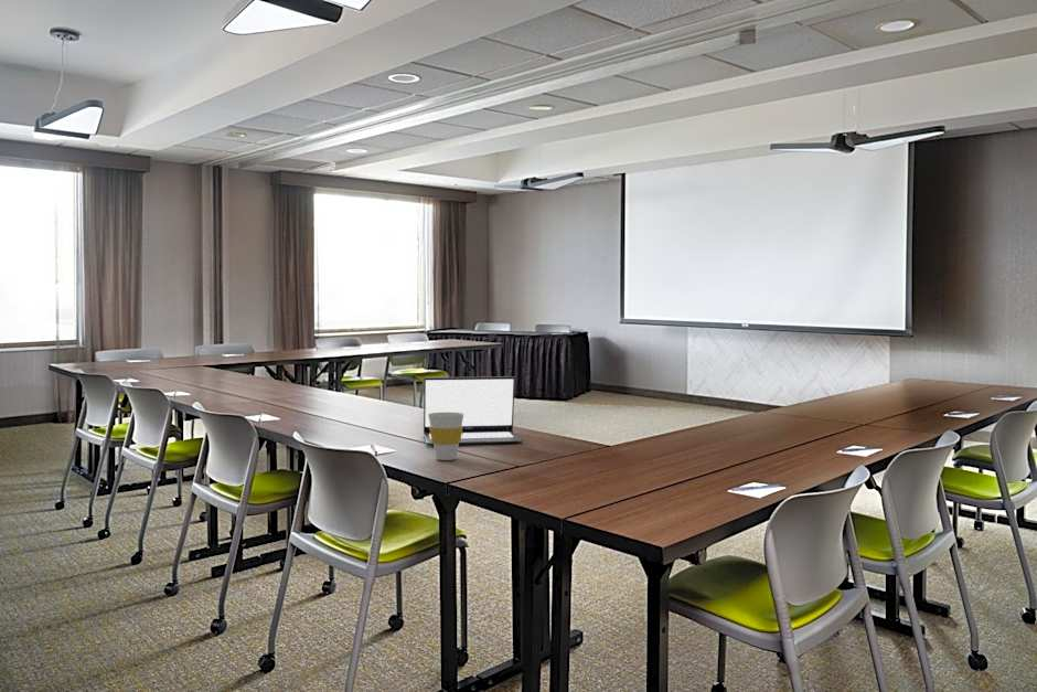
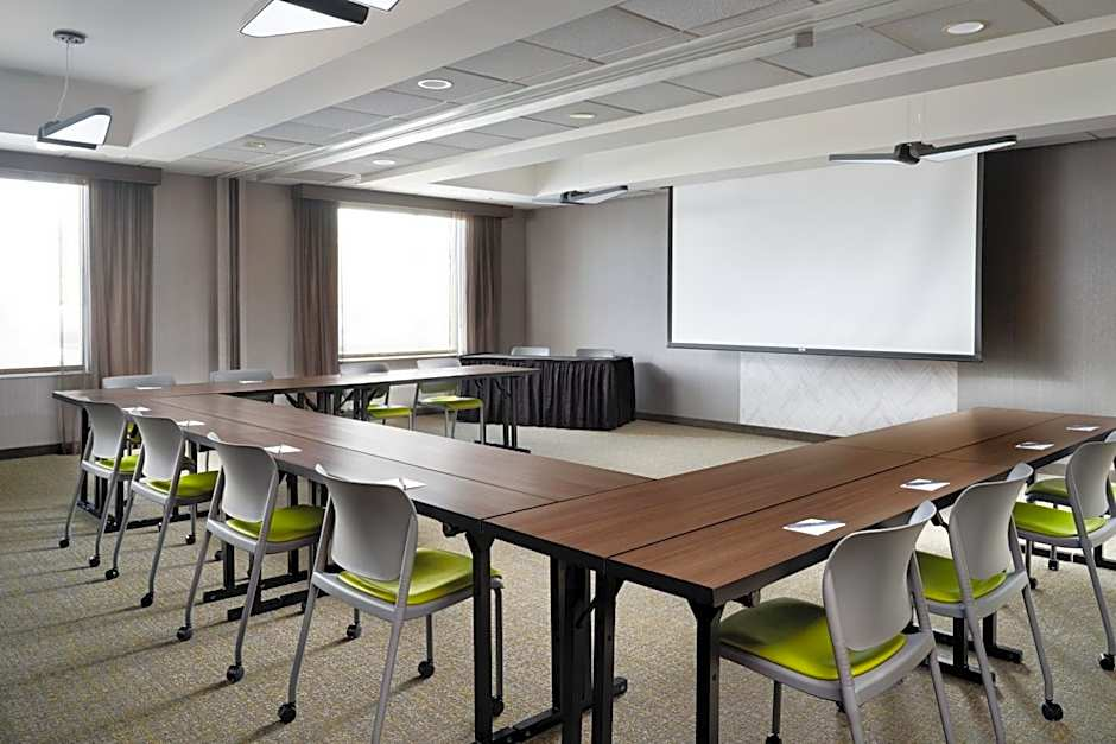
- laptop (471, 408)
- cup (446, 436)
